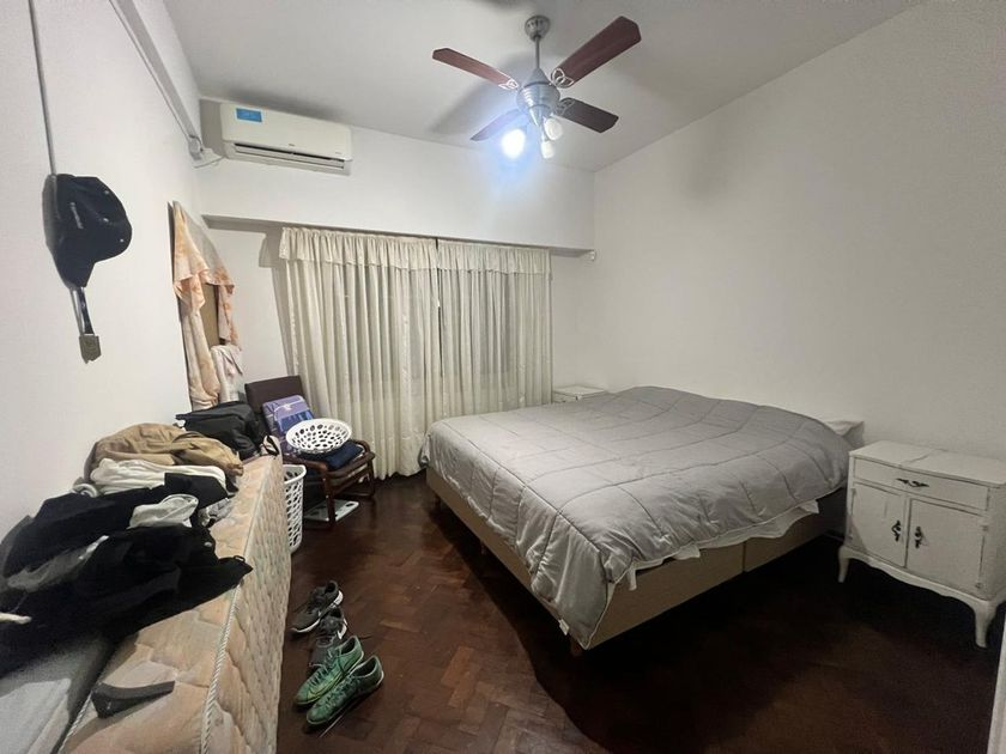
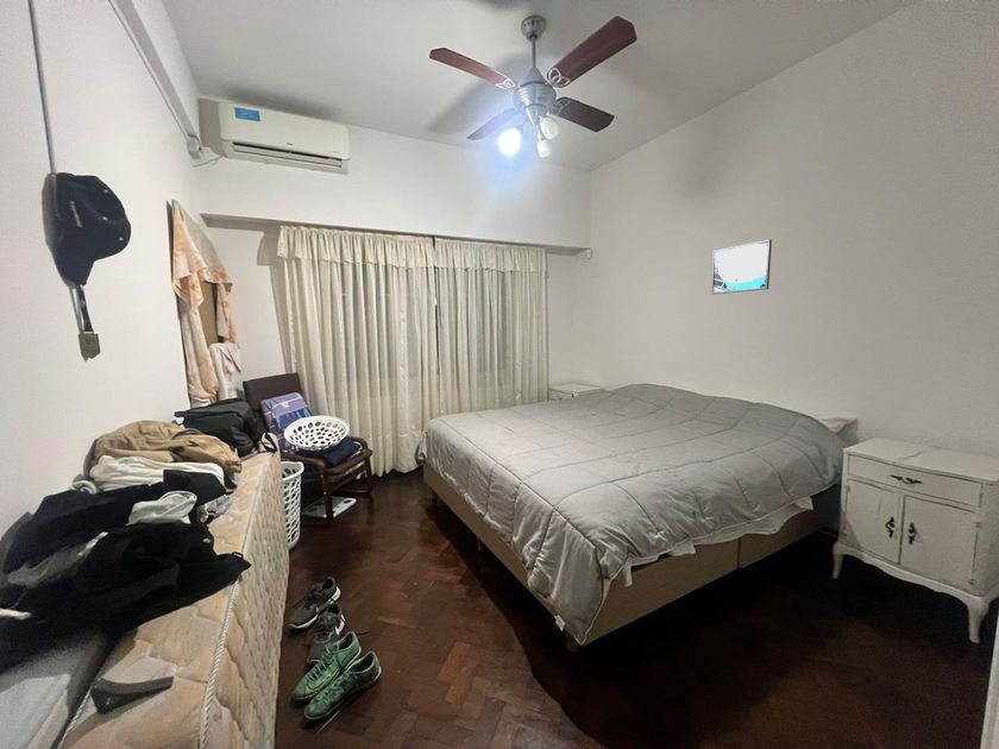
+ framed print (739, 269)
